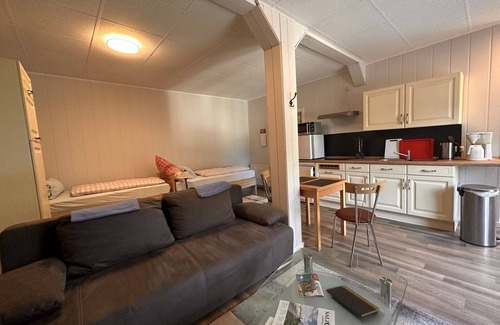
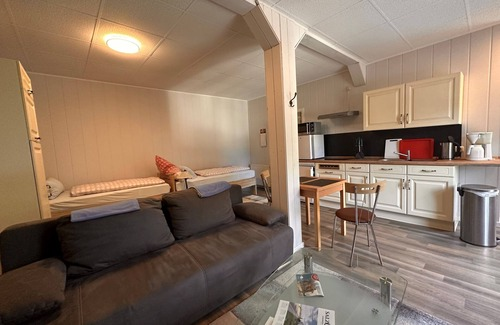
- notepad (351, 299)
